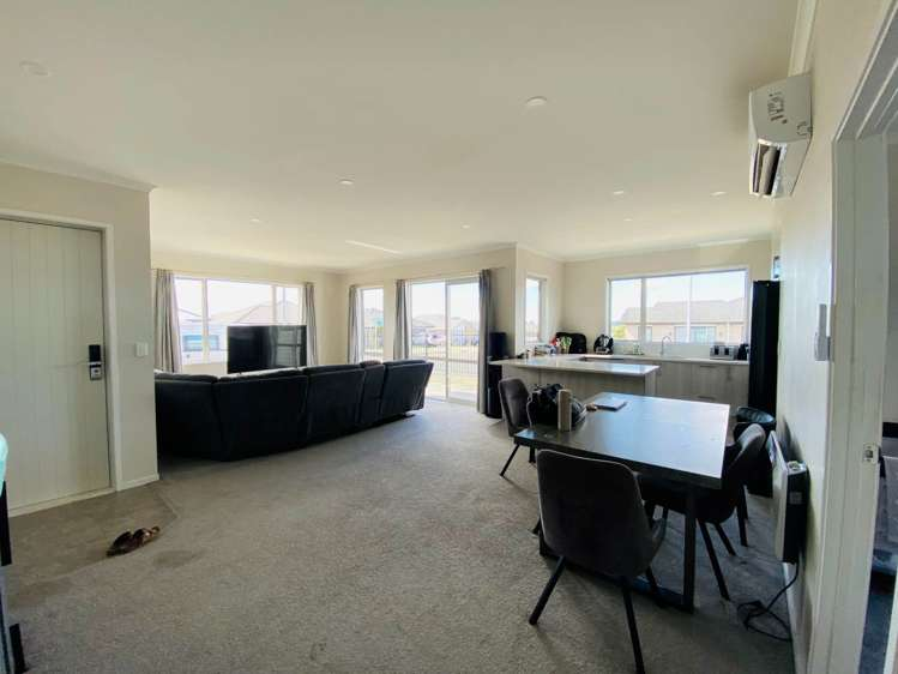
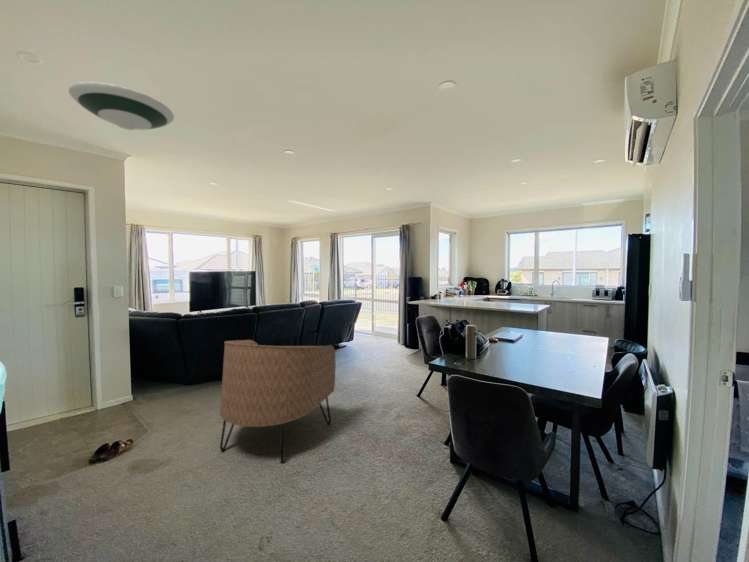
+ armchair (272, 386)
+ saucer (125, 116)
